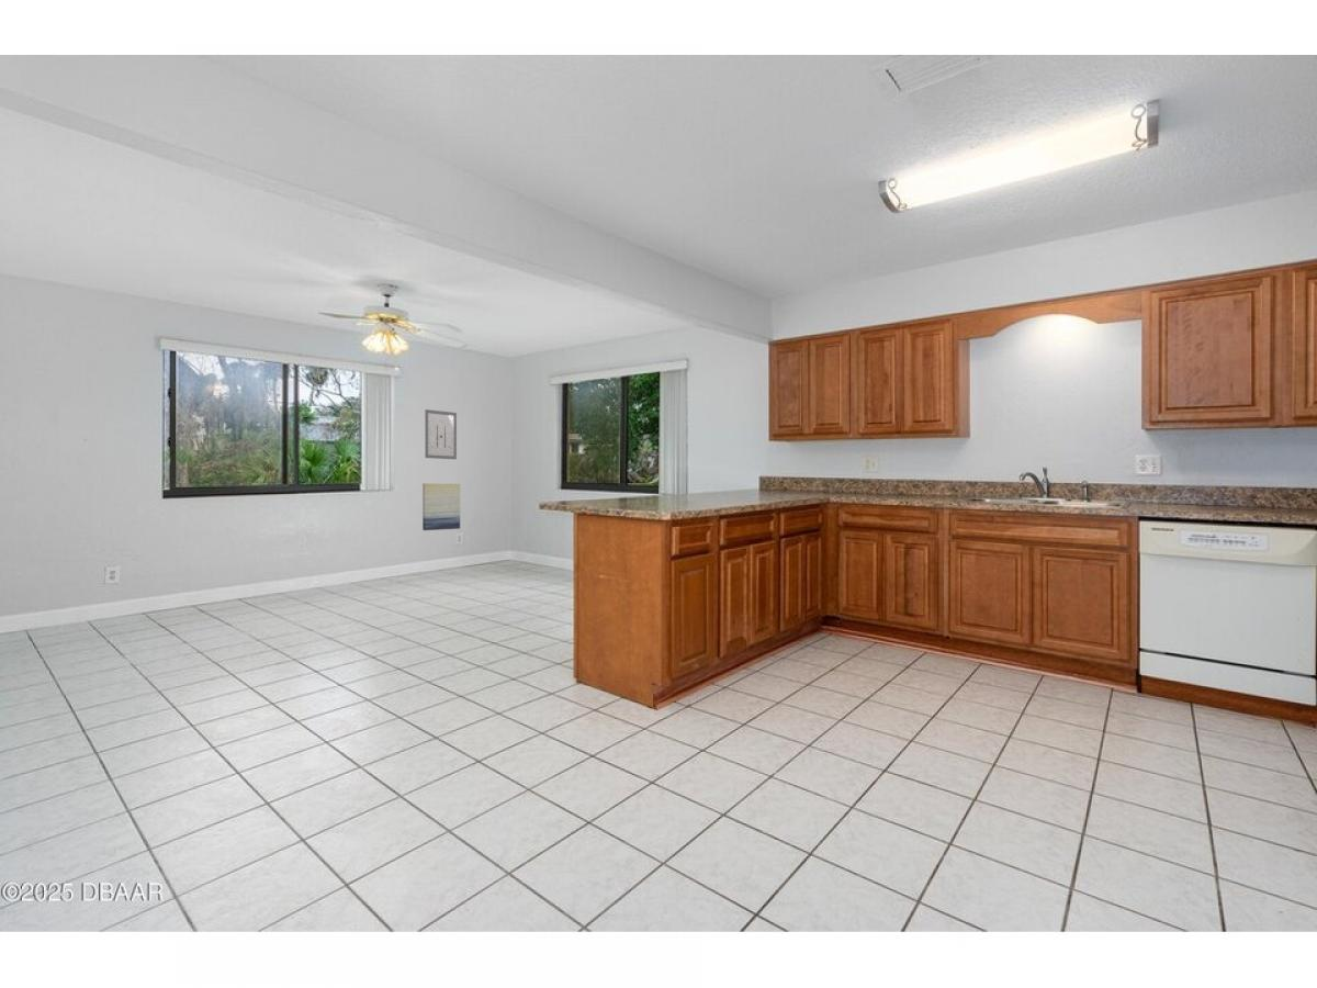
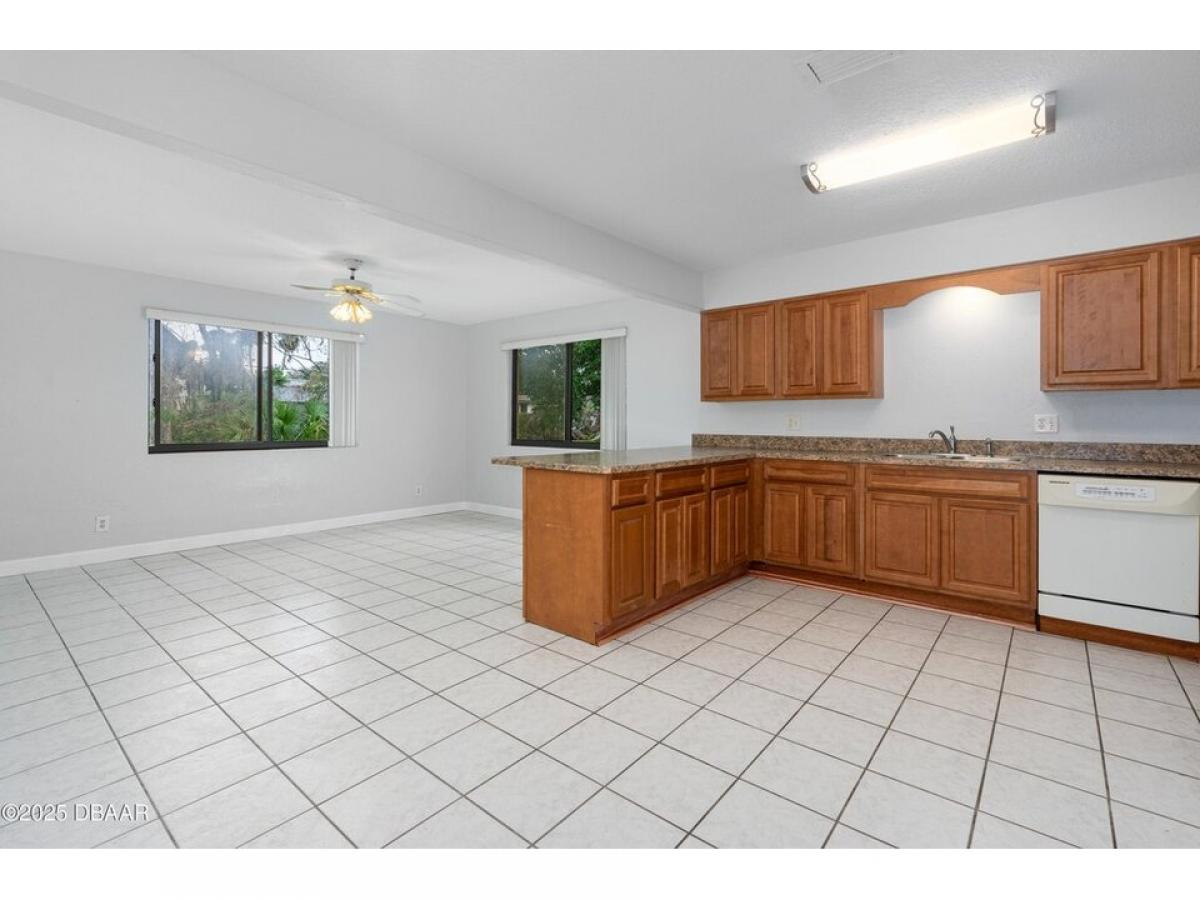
- wall art (441, 506)
- wall art (441, 435)
